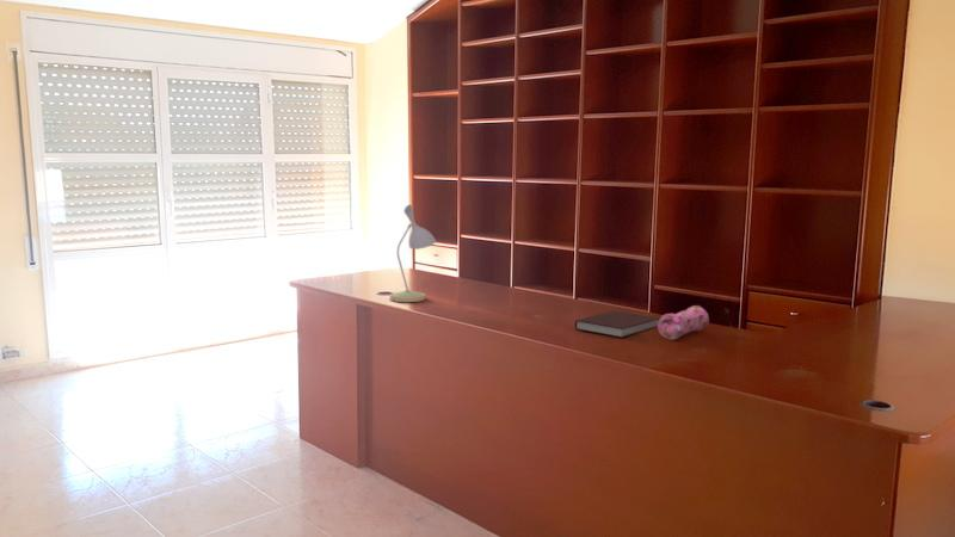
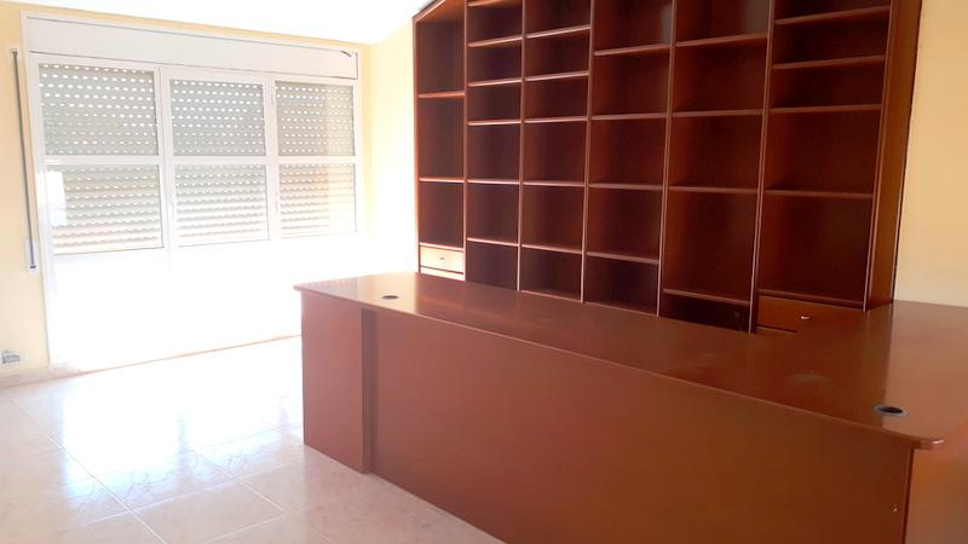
- pencil case (684, 321)
- notebook (617, 322)
- desk lamp (413, 248)
